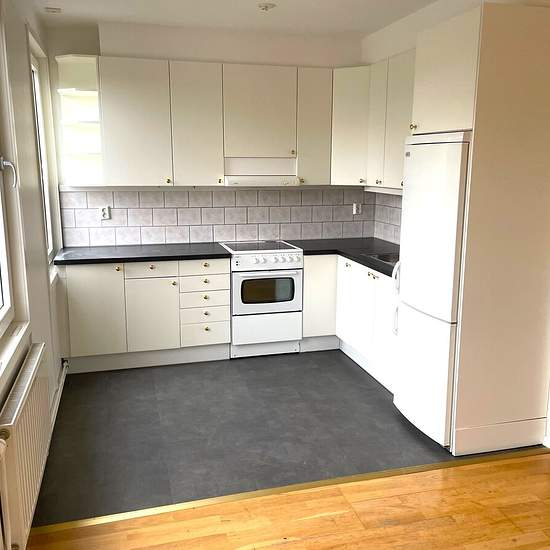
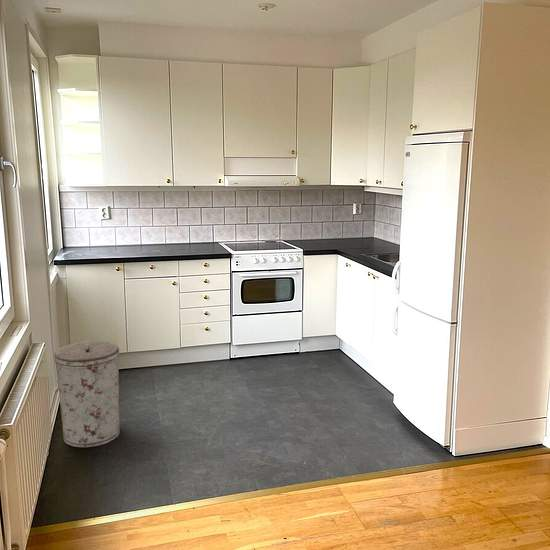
+ trash can (89, 390)
